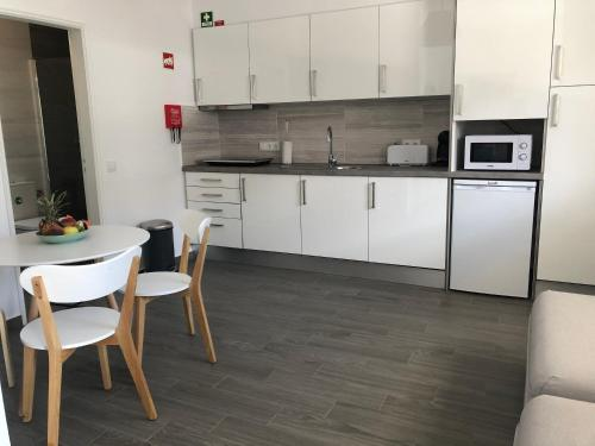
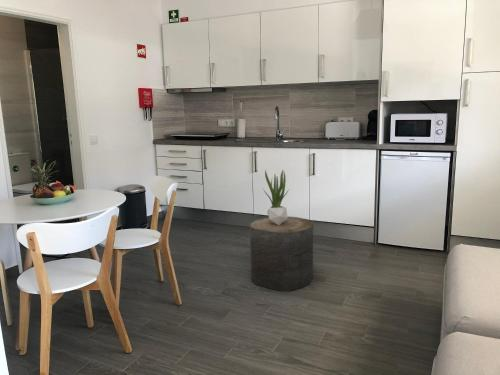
+ potted plant (277, 196)
+ stool (282, 251)
